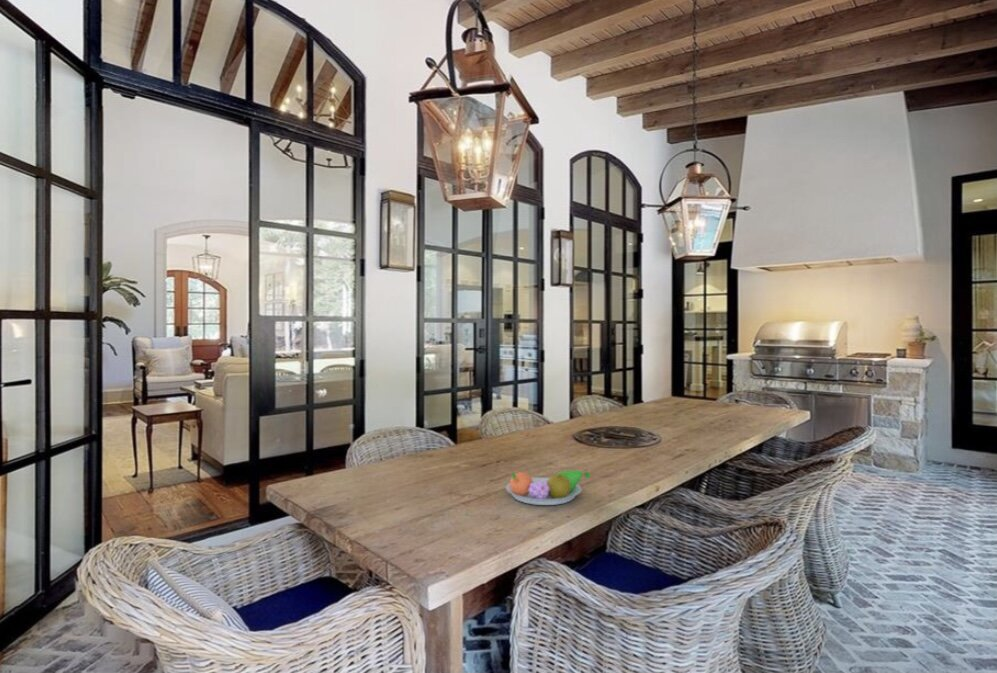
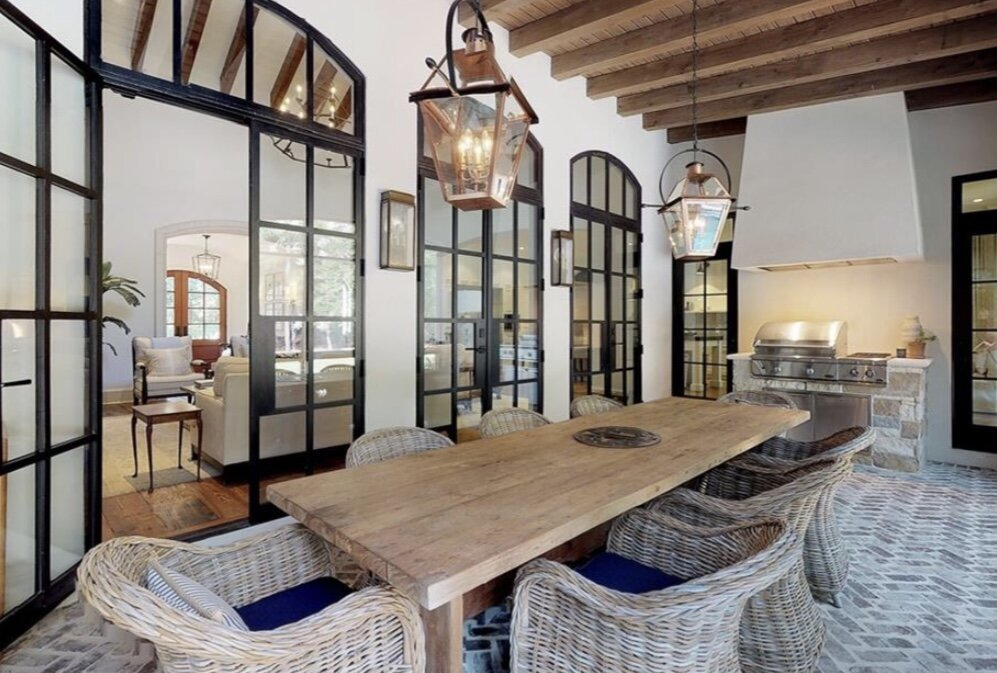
- fruit bowl (546, 480)
